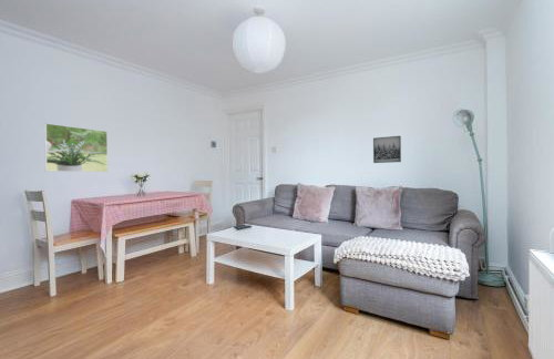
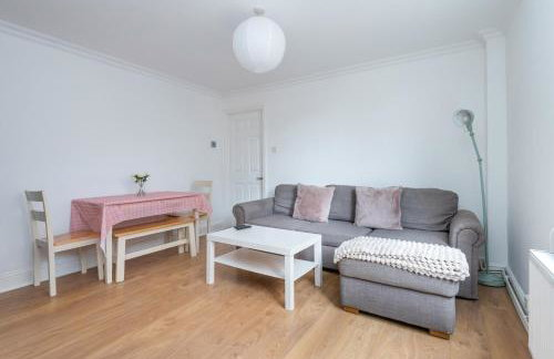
- wall art (387, 150)
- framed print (79, 150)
